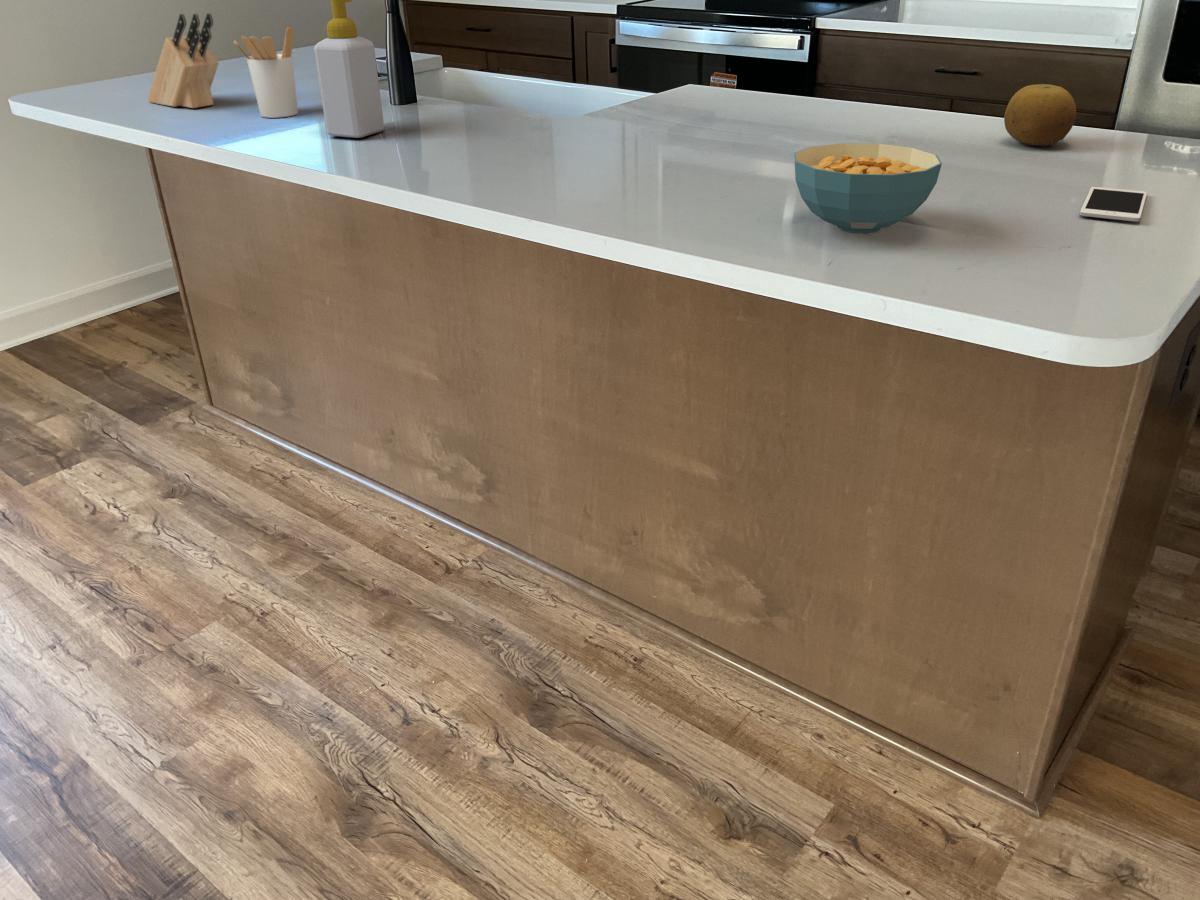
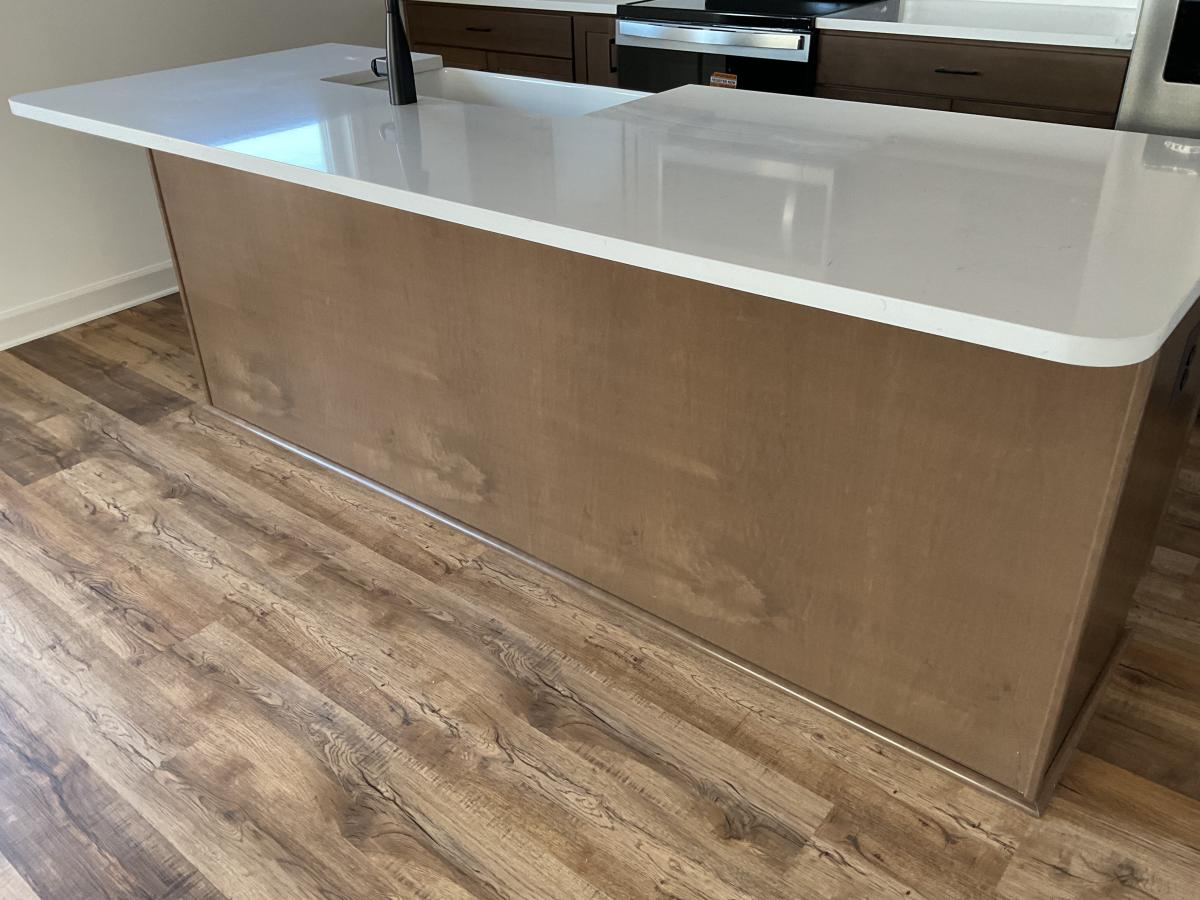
- knife block (181, 58)
- cereal bowl (862, 193)
- cell phone (1114, 203)
- soap bottle (347, 68)
- utensil holder (269, 73)
- fruit (1040, 115)
